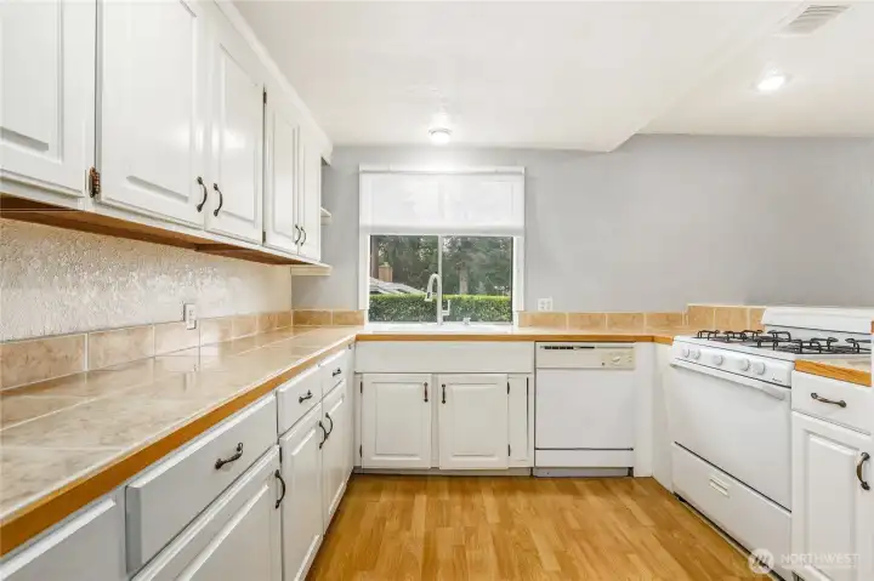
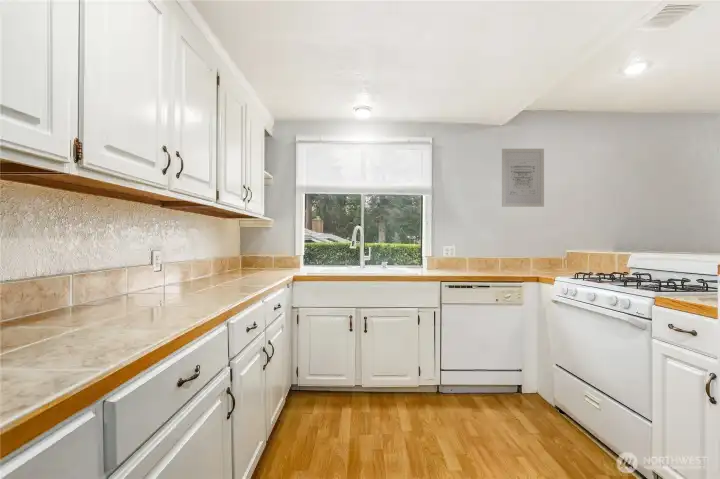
+ wall art (522, 177)
